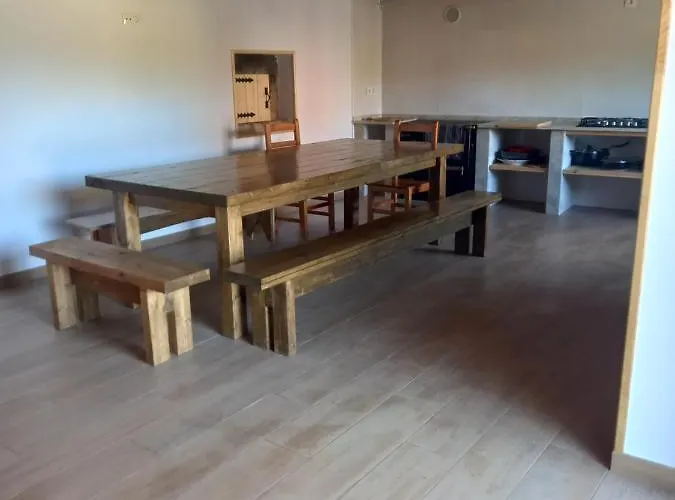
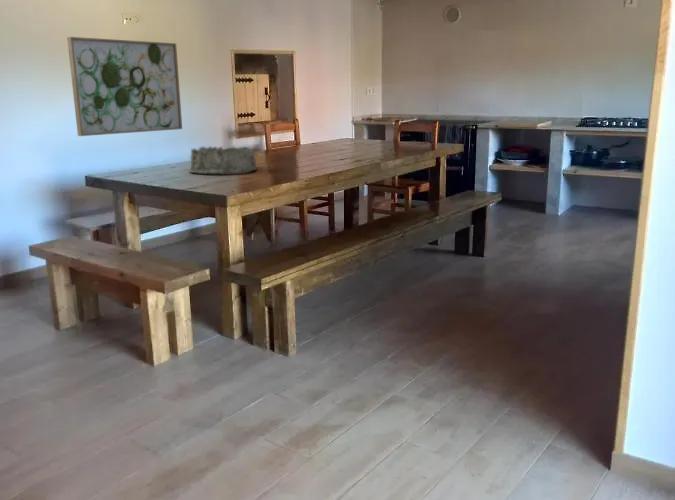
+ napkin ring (221, 158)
+ wall art (130, 87)
